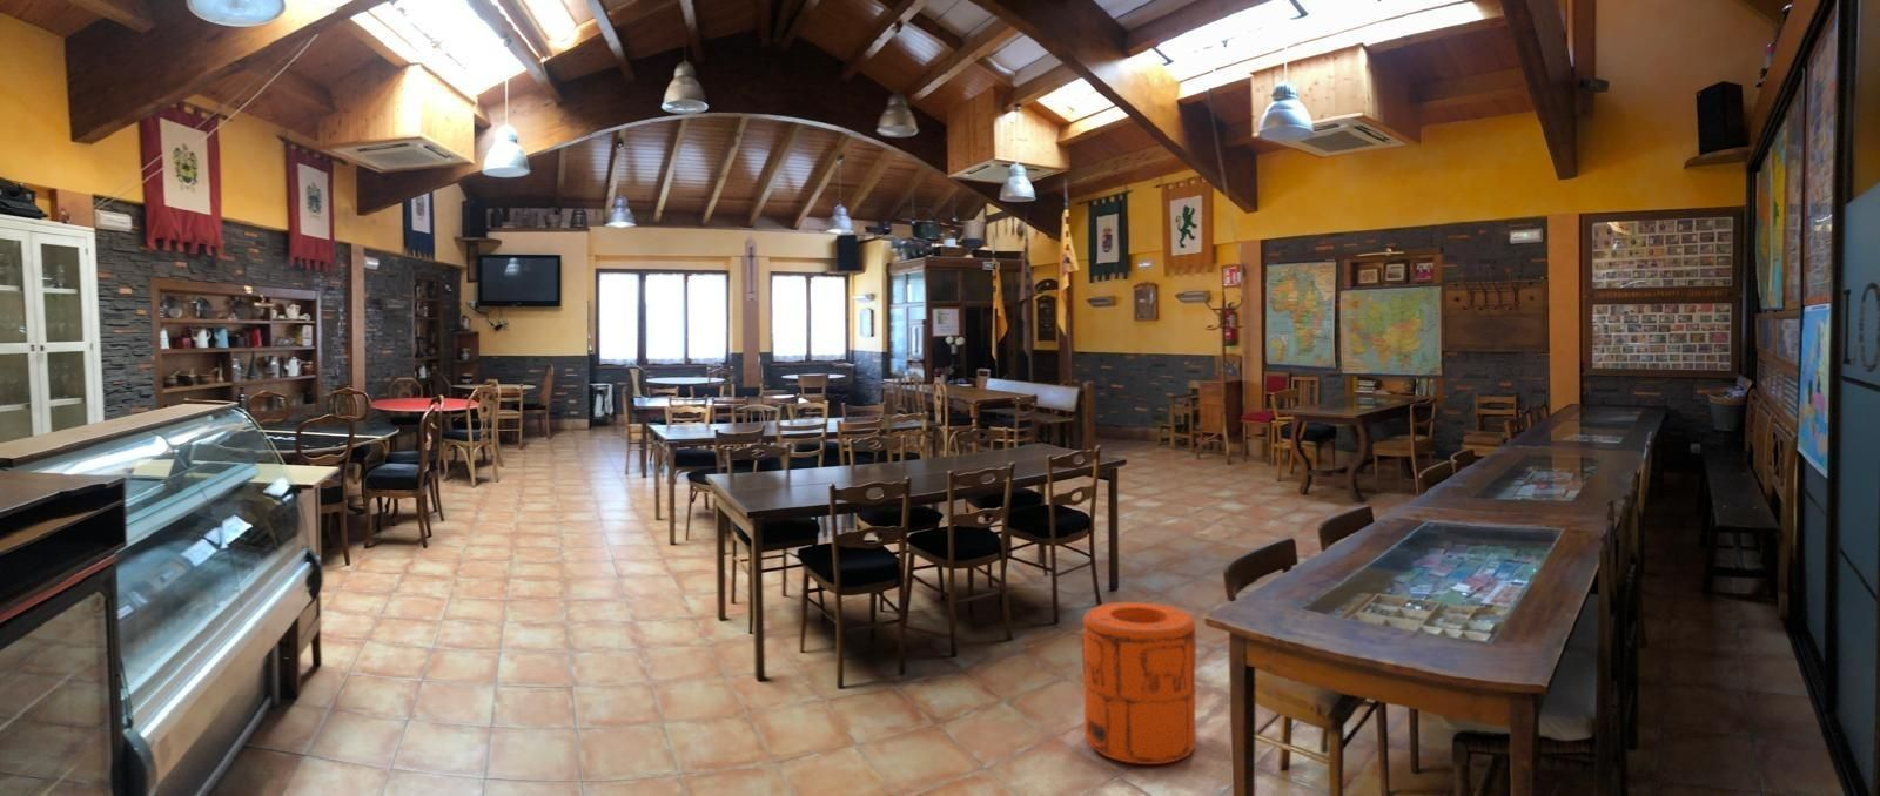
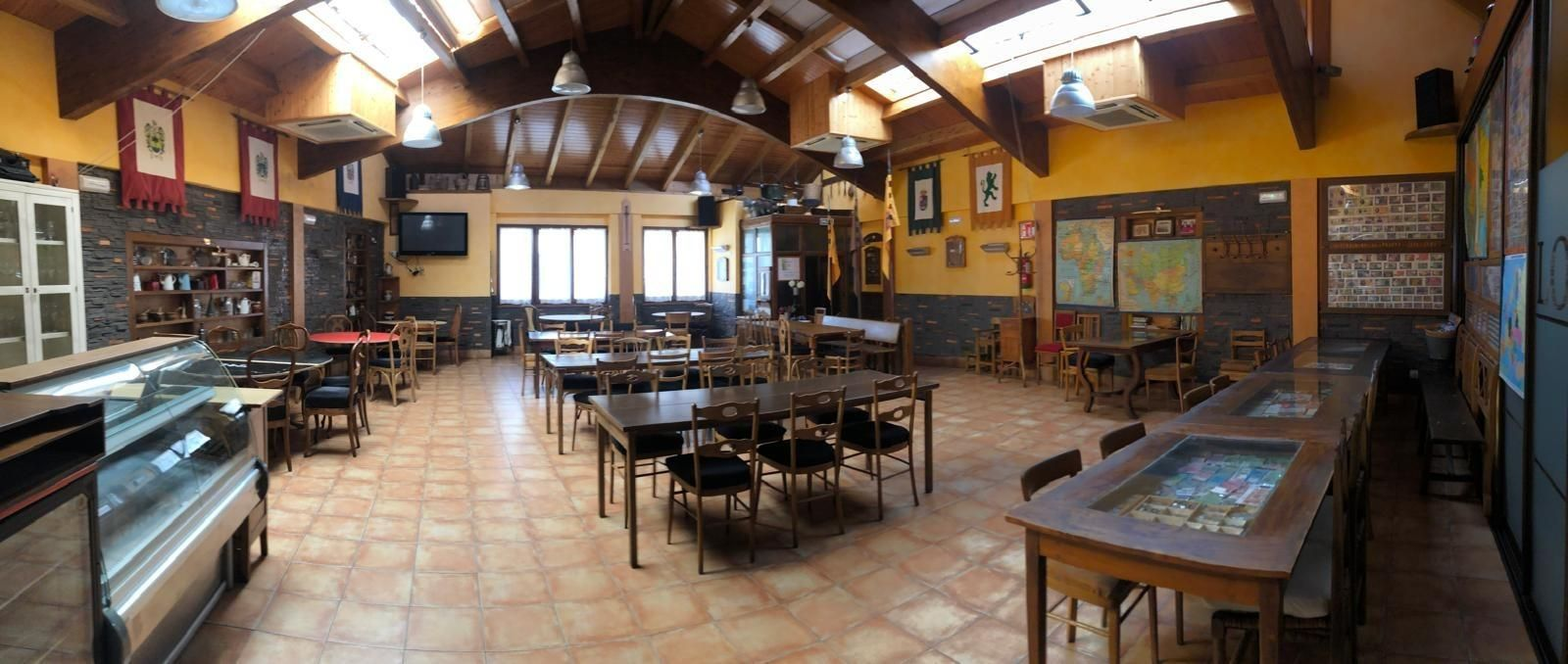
- trash can (1139, 679)
